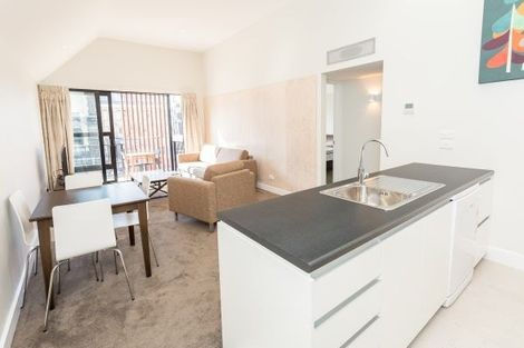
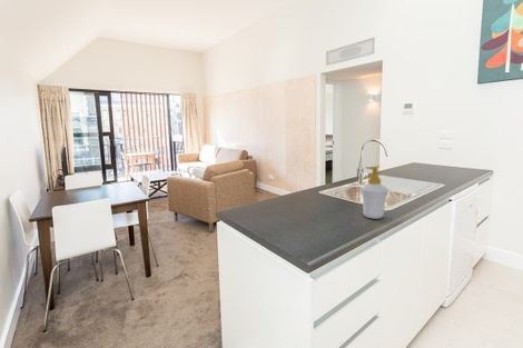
+ soap bottle (374, 191)
